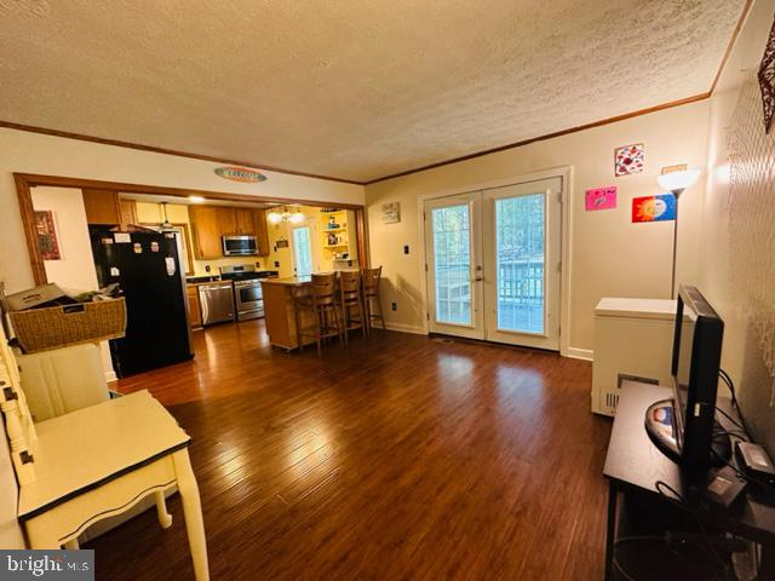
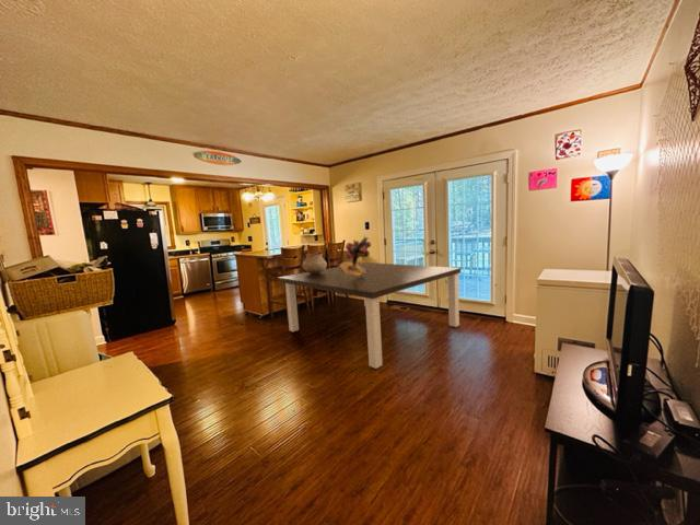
+ bouquet (353, 256)
+ dining table (369, 301)
+ ceramic pot (314, 264)
